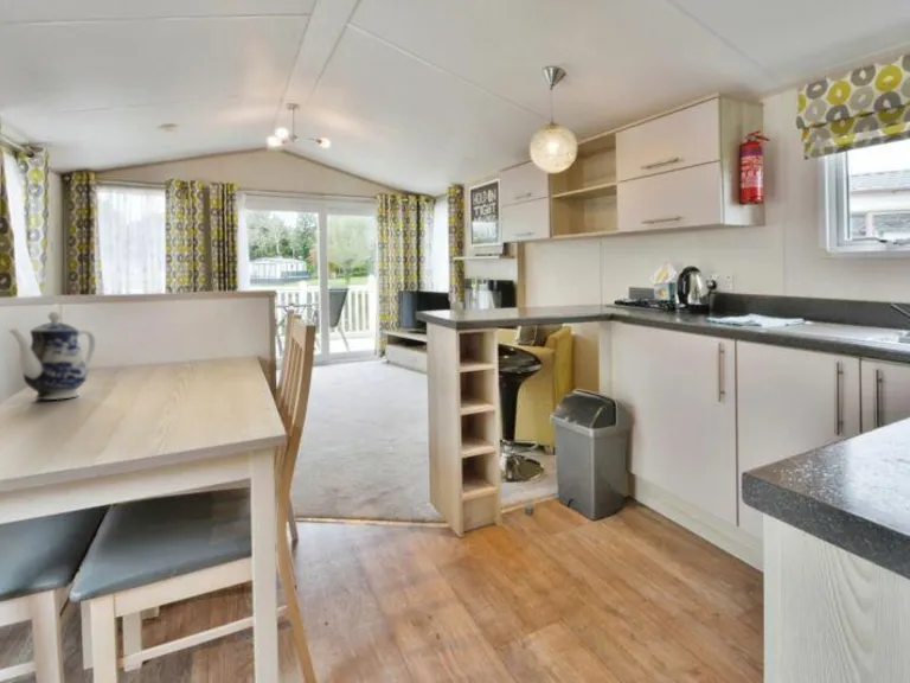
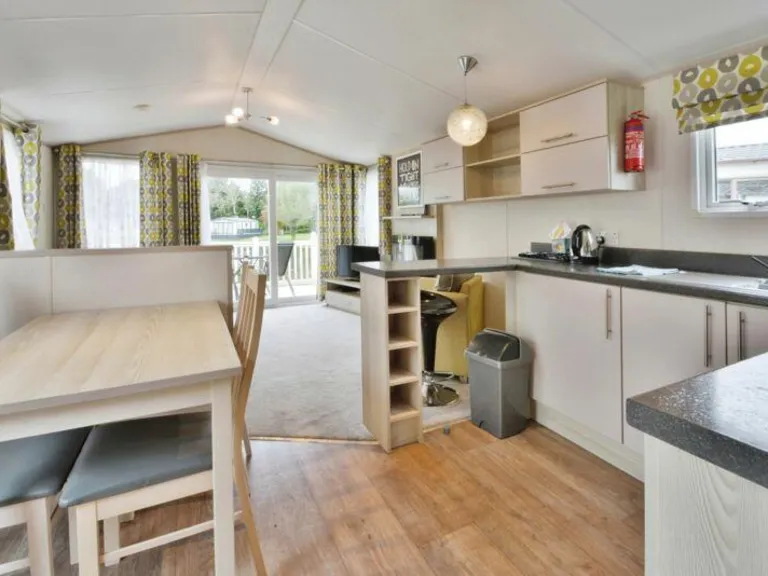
- teapot (56, 355)
